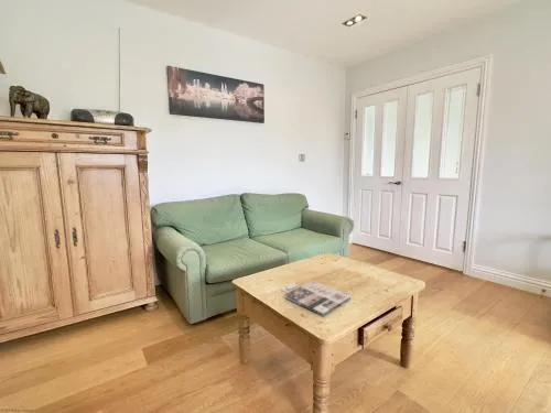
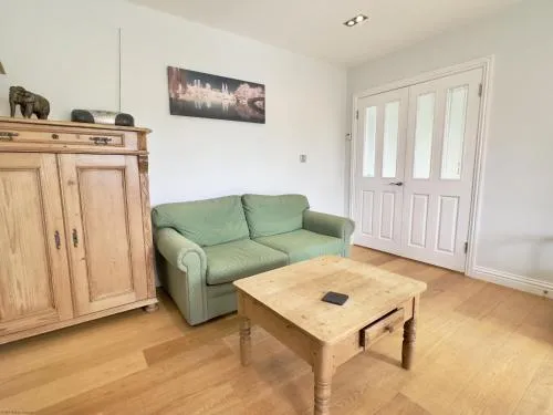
- magazine (311, 293)
